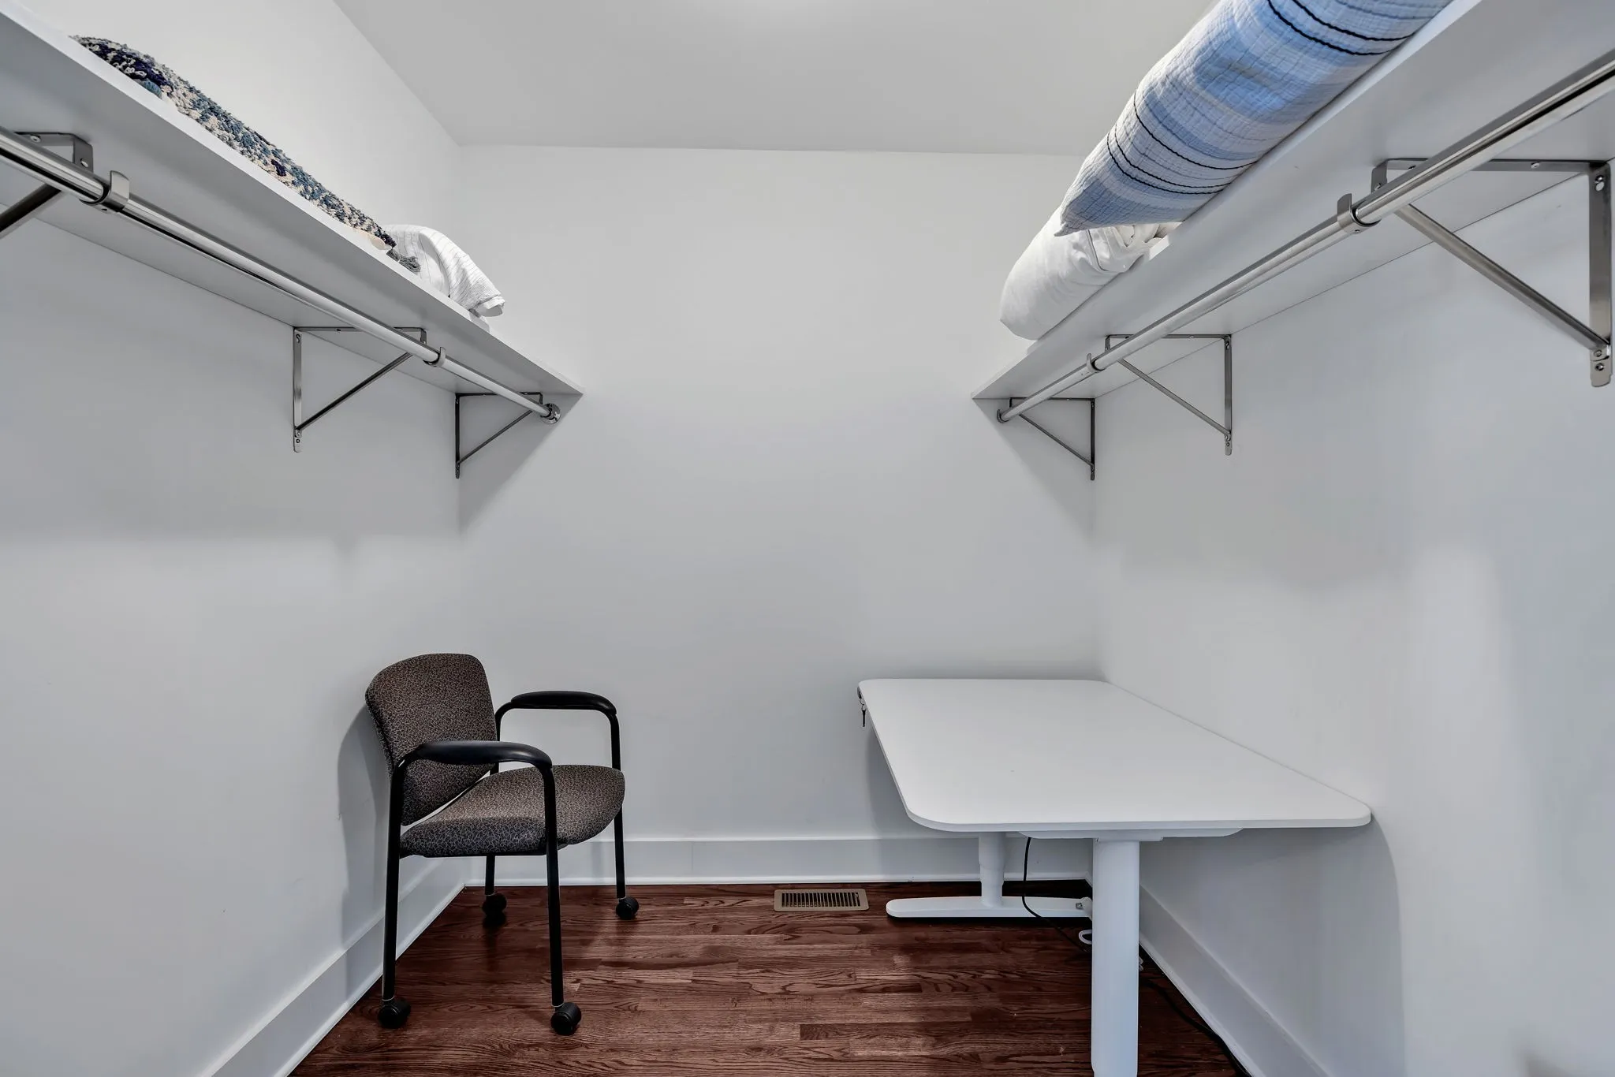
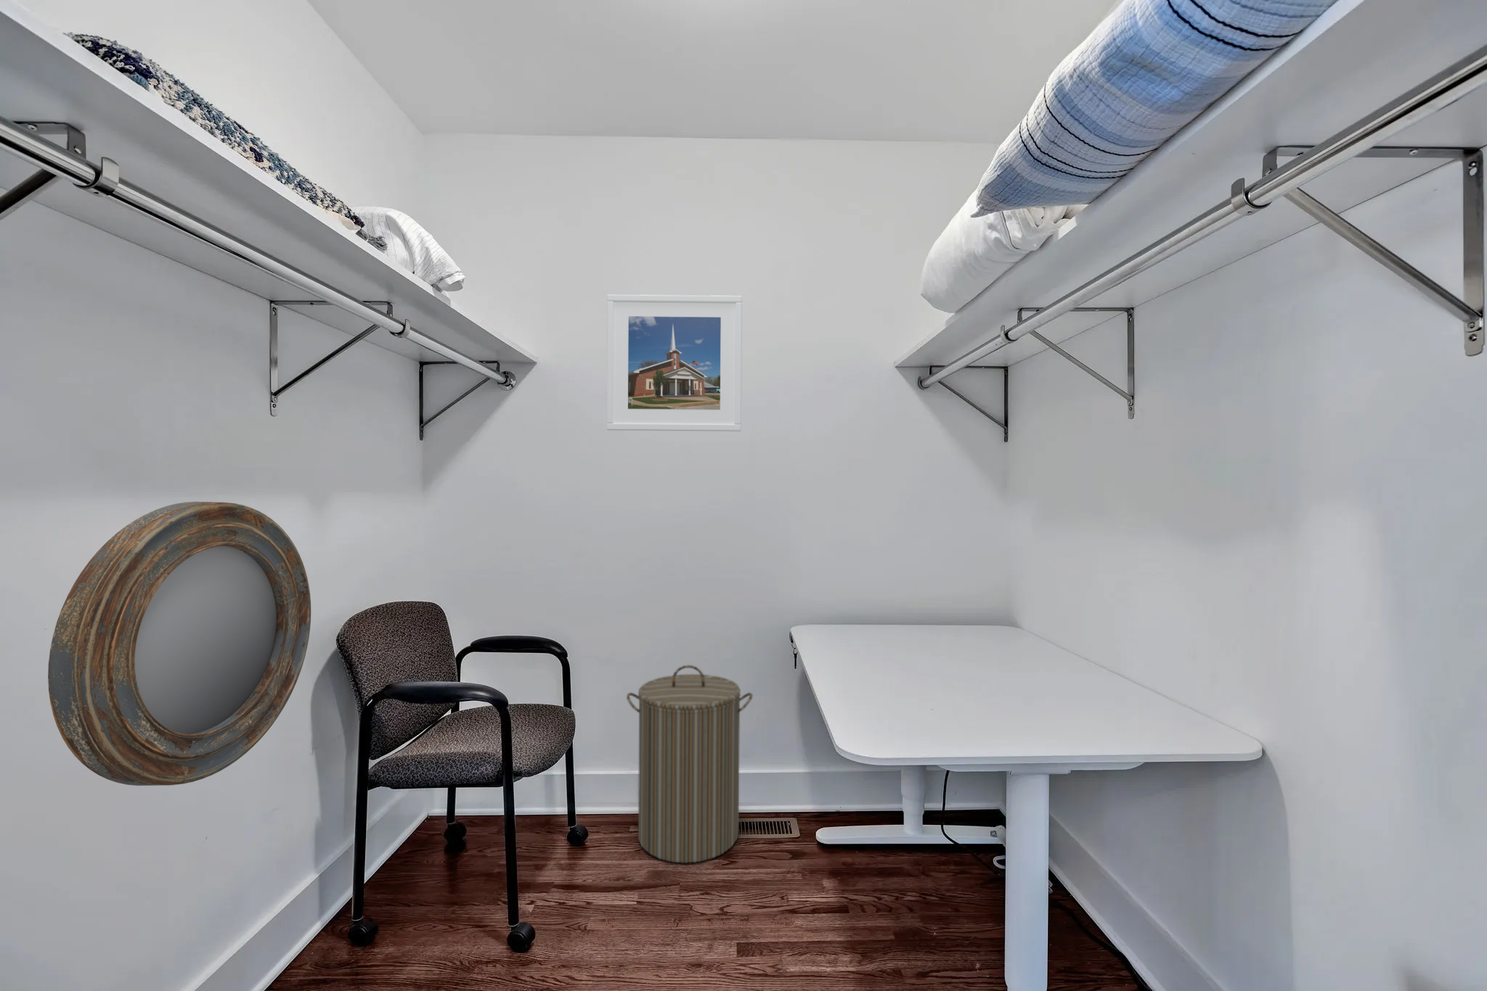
+ laundry hamper (689, 750)
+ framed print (674, 363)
+ home mirror (208, 637)
